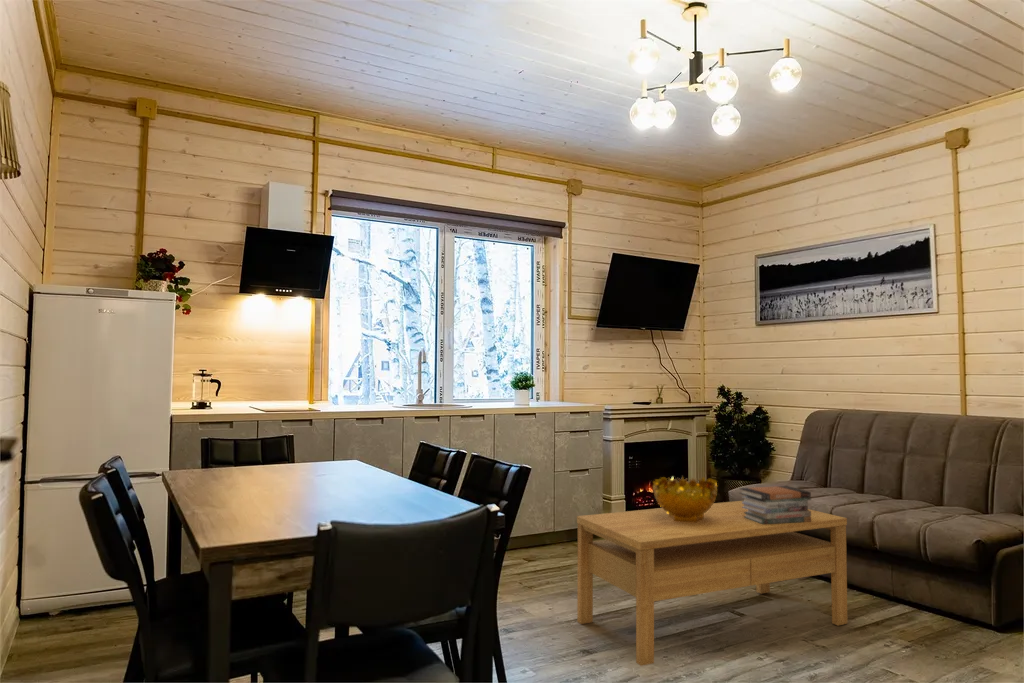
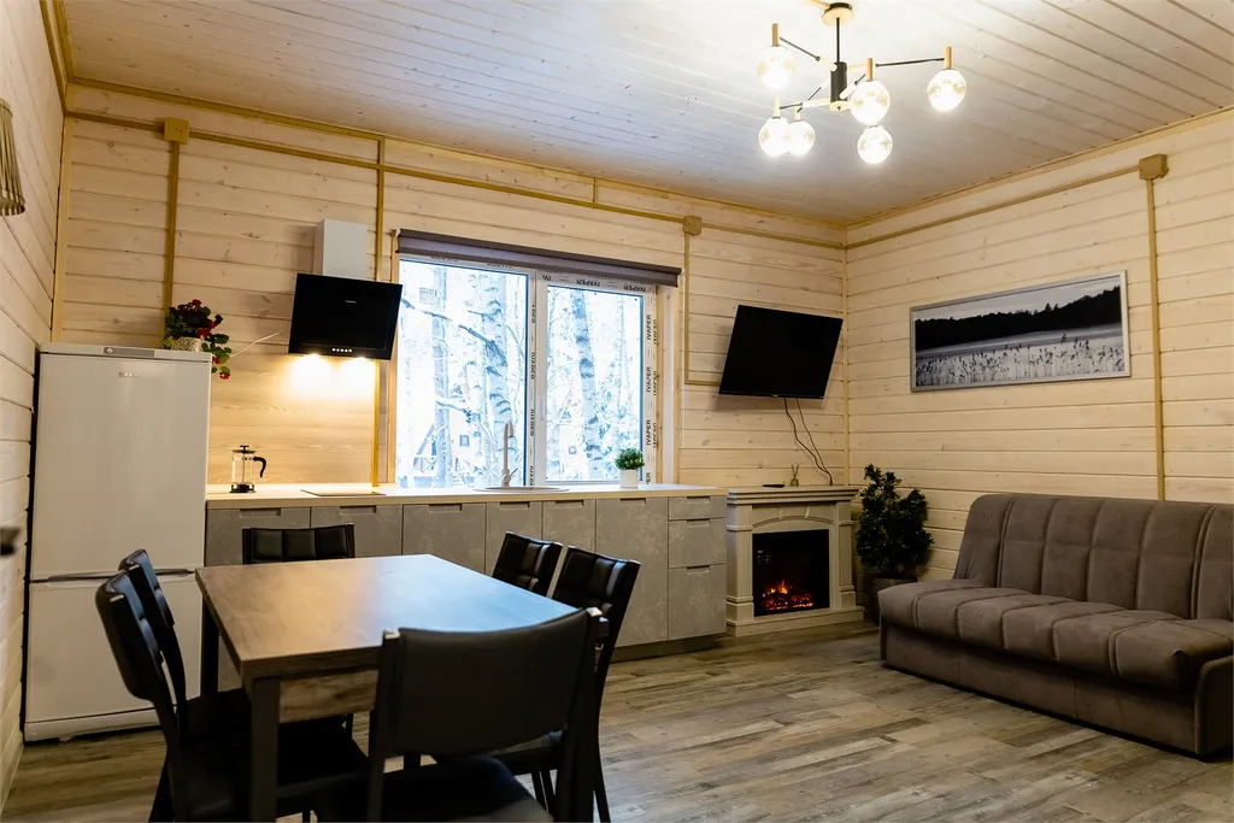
- book stack (775, 504)
- coffee table (712, 569)
- decorative bowl (684, 498)
